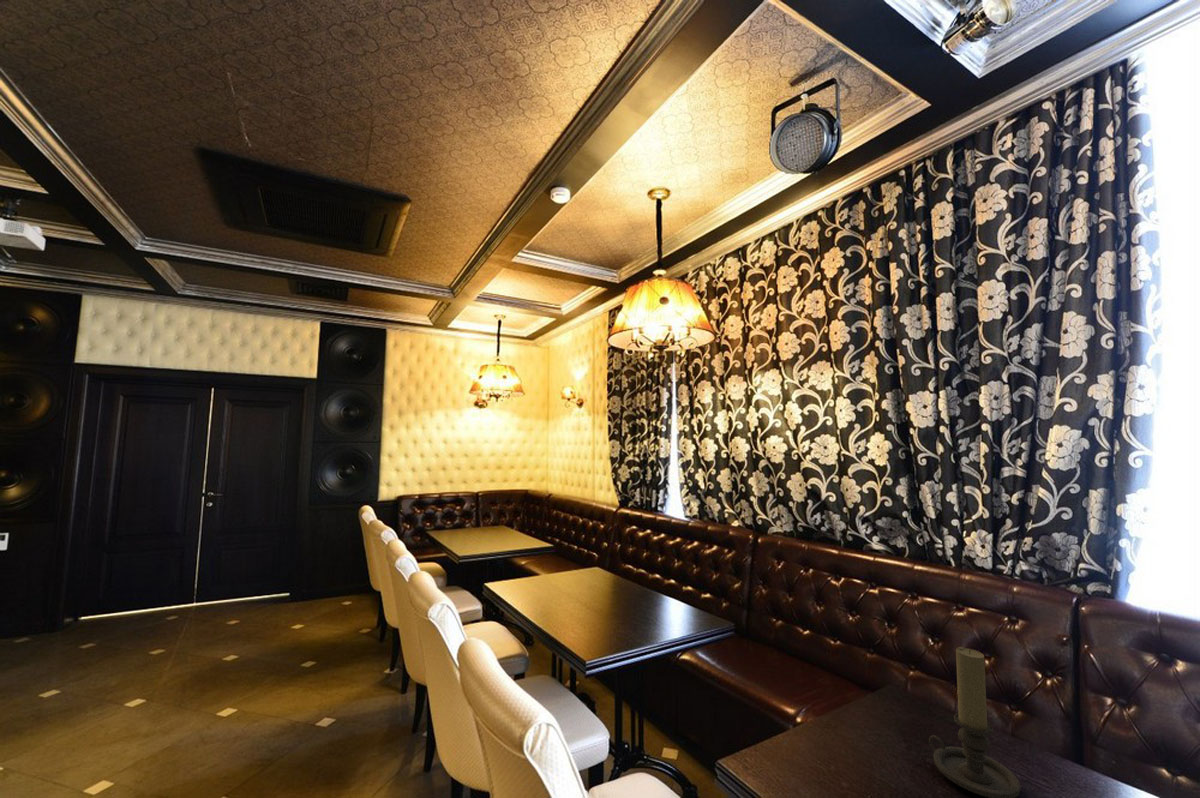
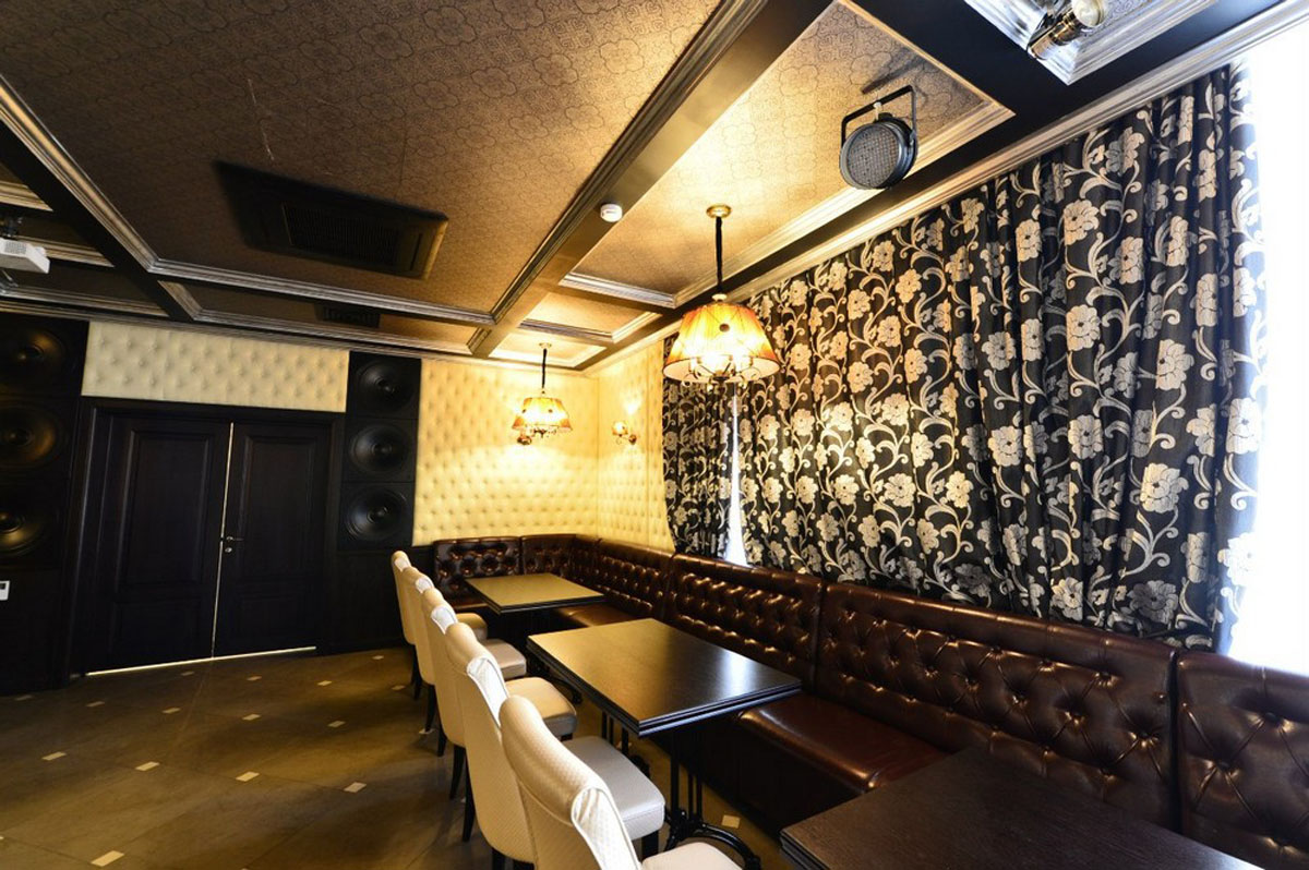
- candle holder (965, 710)
